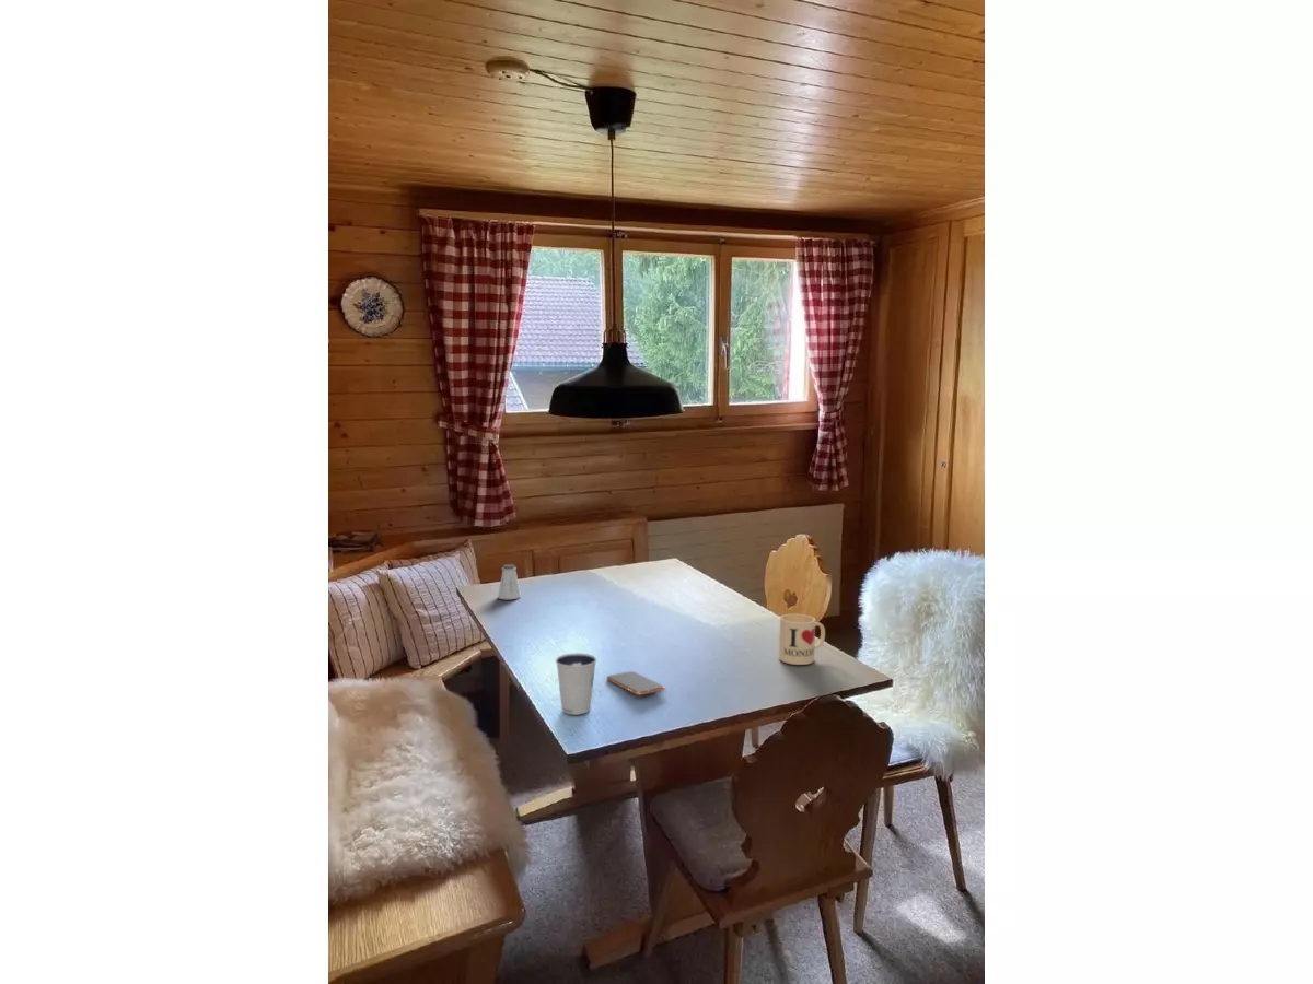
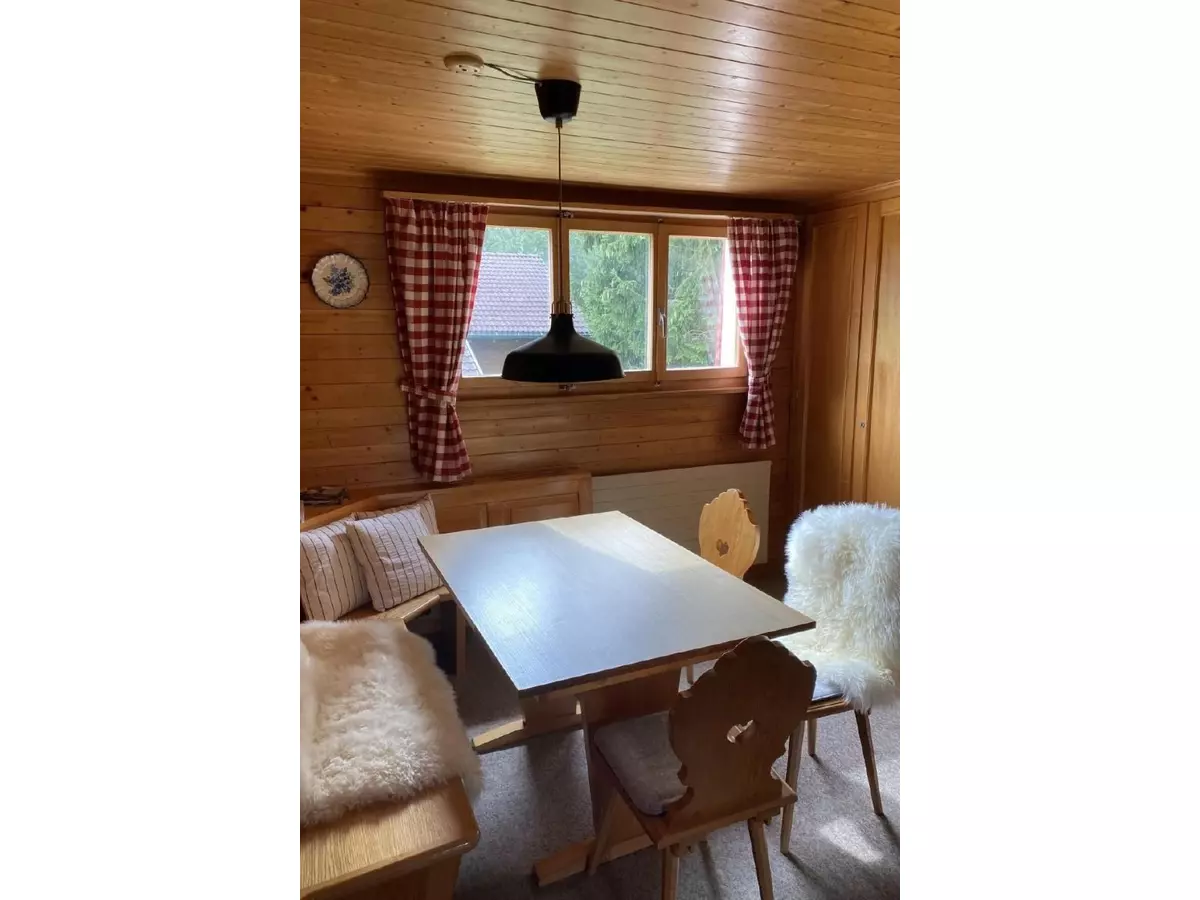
- dixie cup (576, 684)
- saltshaker (509, 581)
- mug (803, 637)
- smartphone (635, 682)
